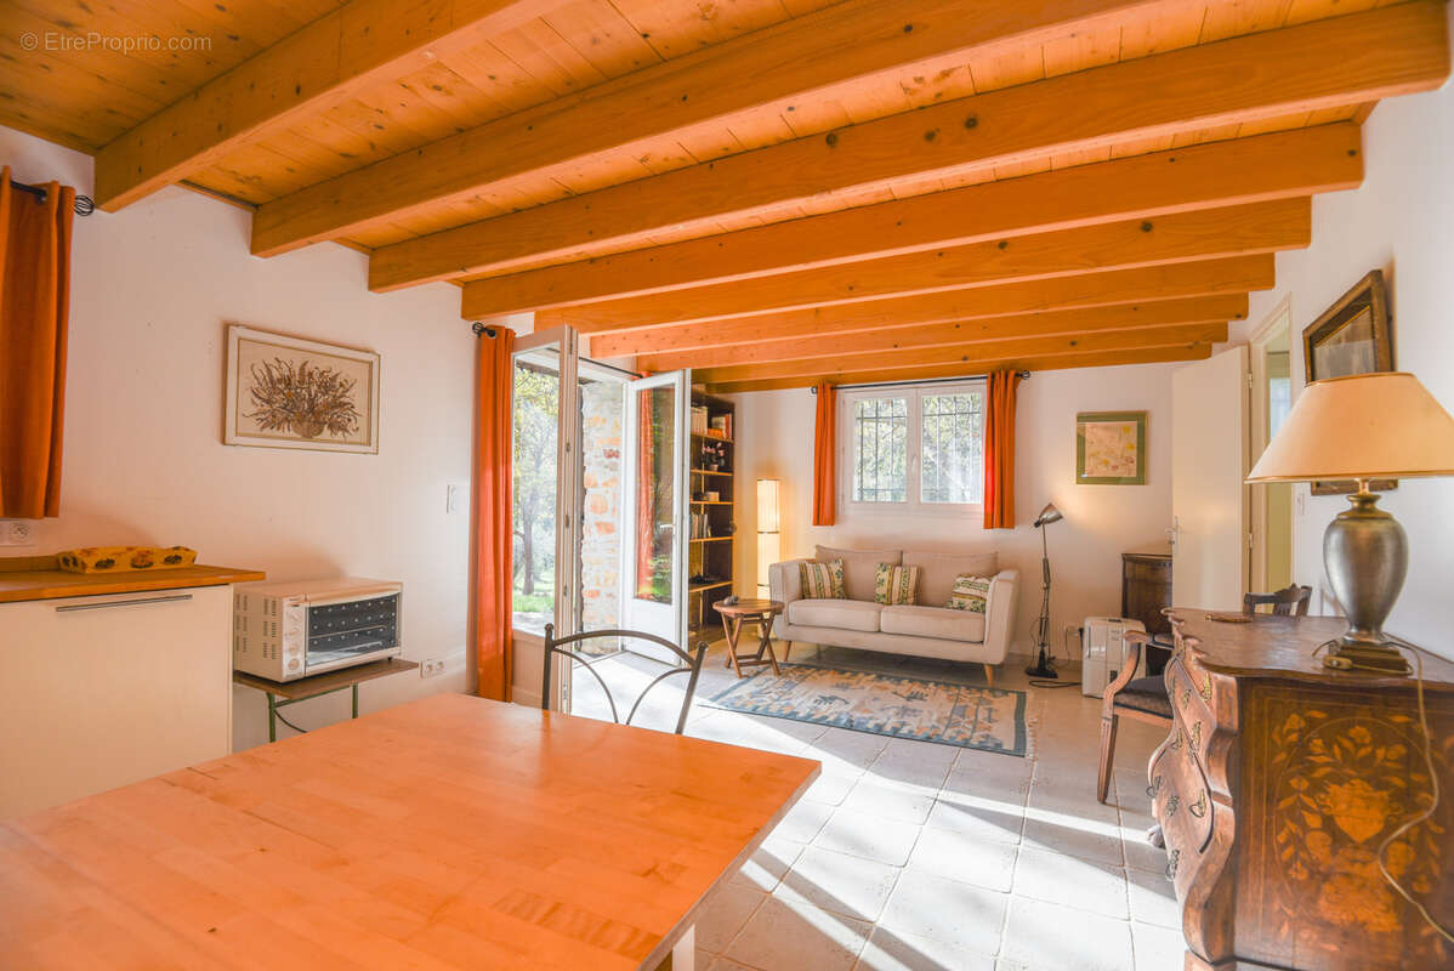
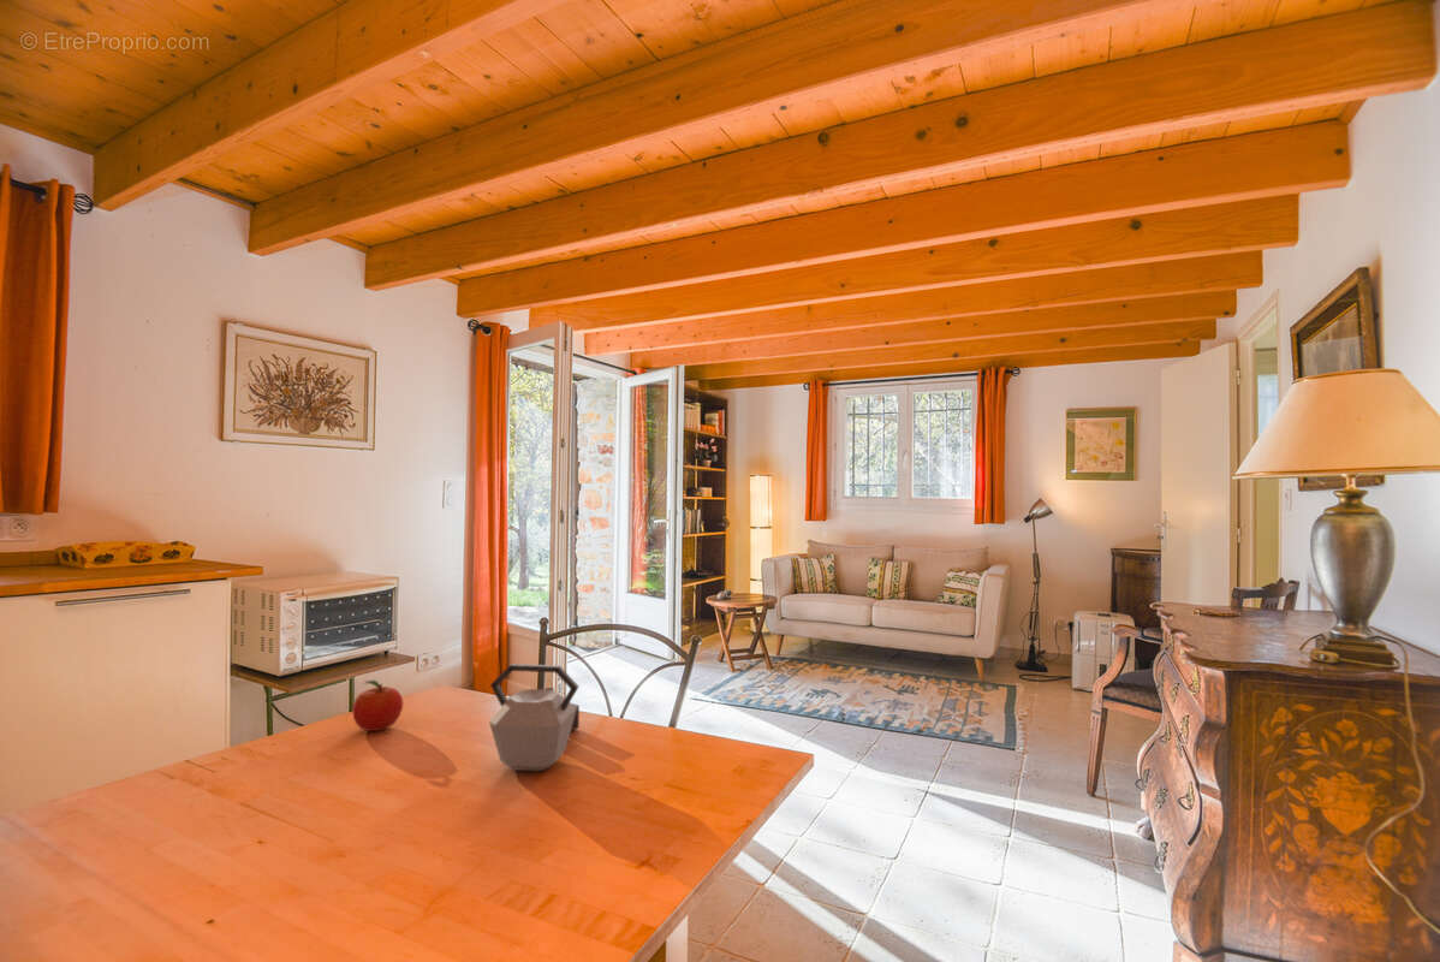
+ kettle (548, 702)
+ fruit (377, 703)
